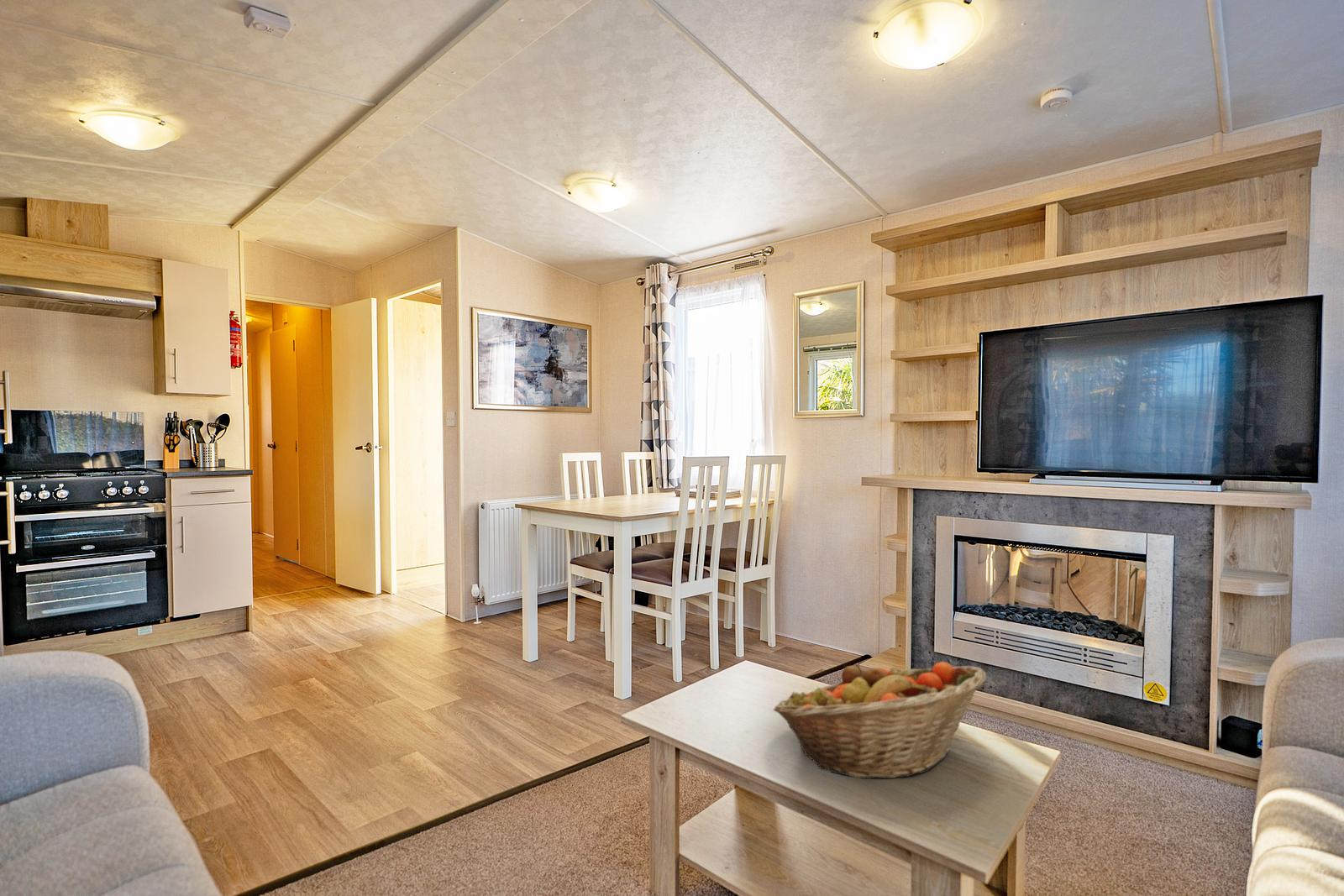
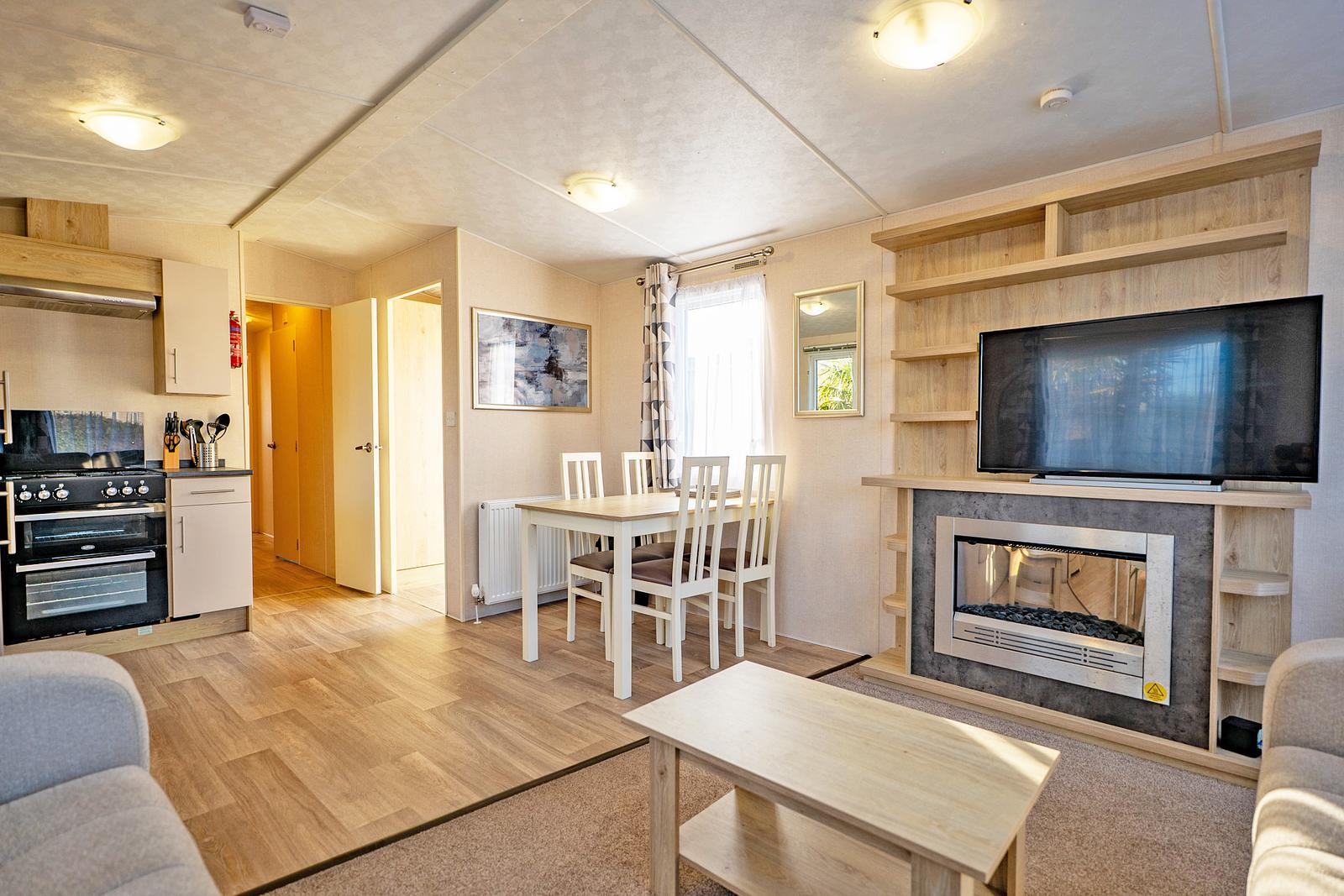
- fruit basket (879, 706)
